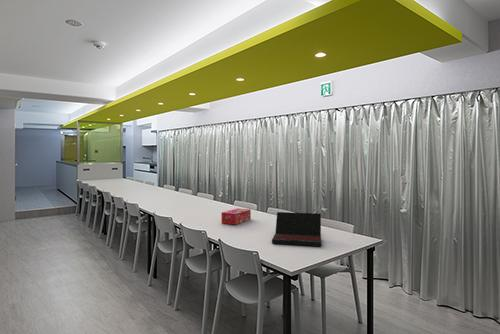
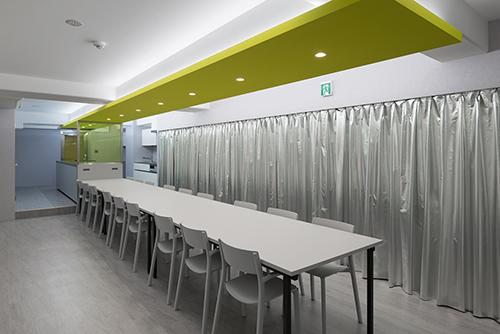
- laptop (297, 227)
- tissue box (236, 216)
